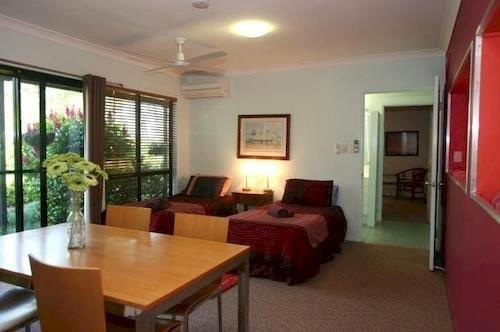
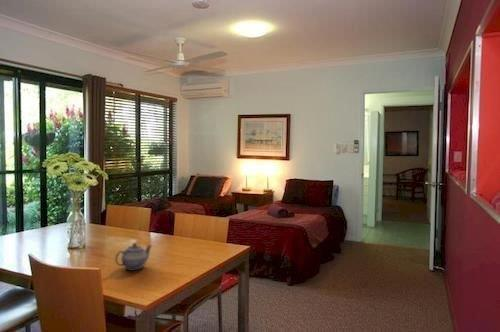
+ teapot (134, 255)
